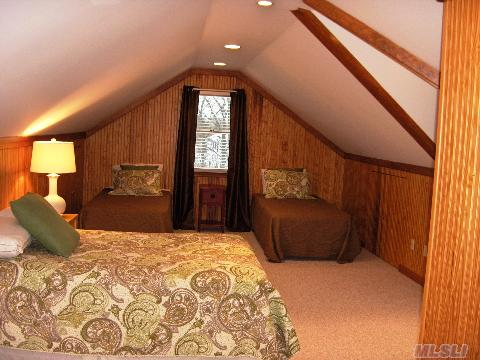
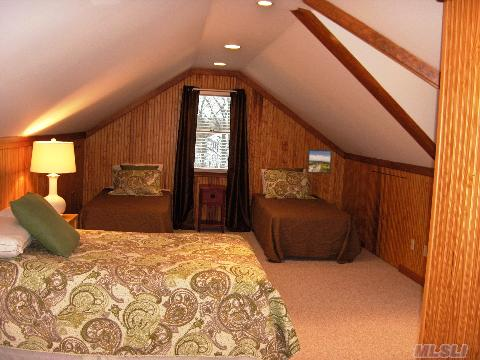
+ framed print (319, 161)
